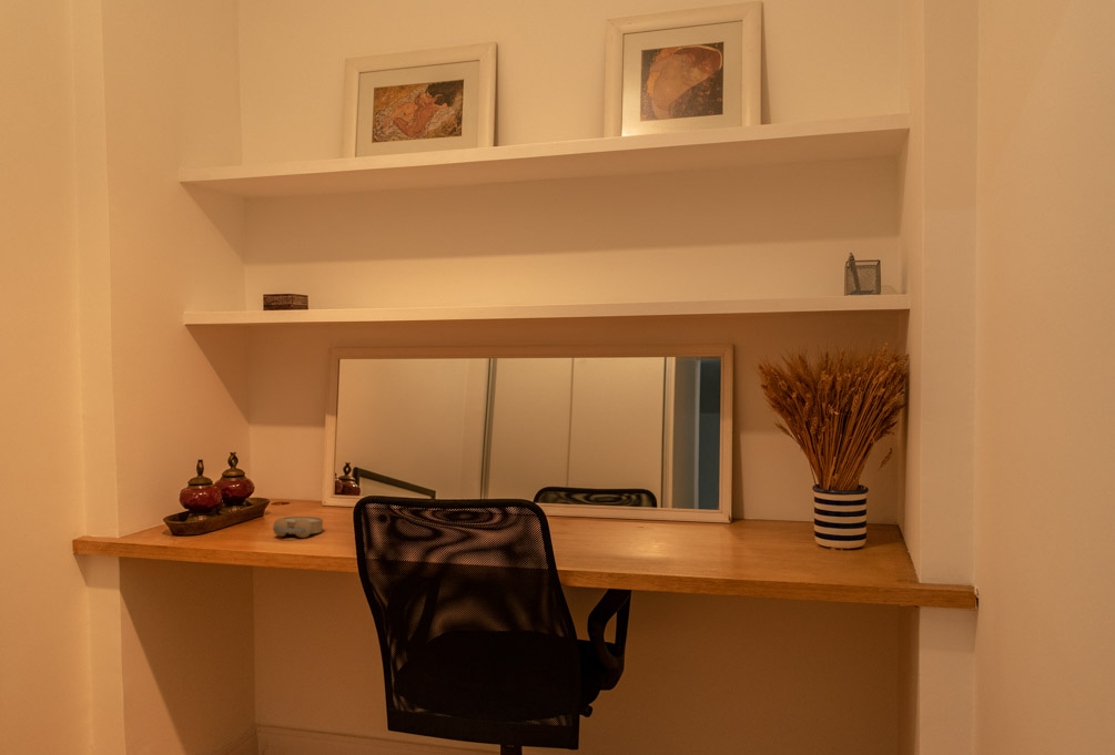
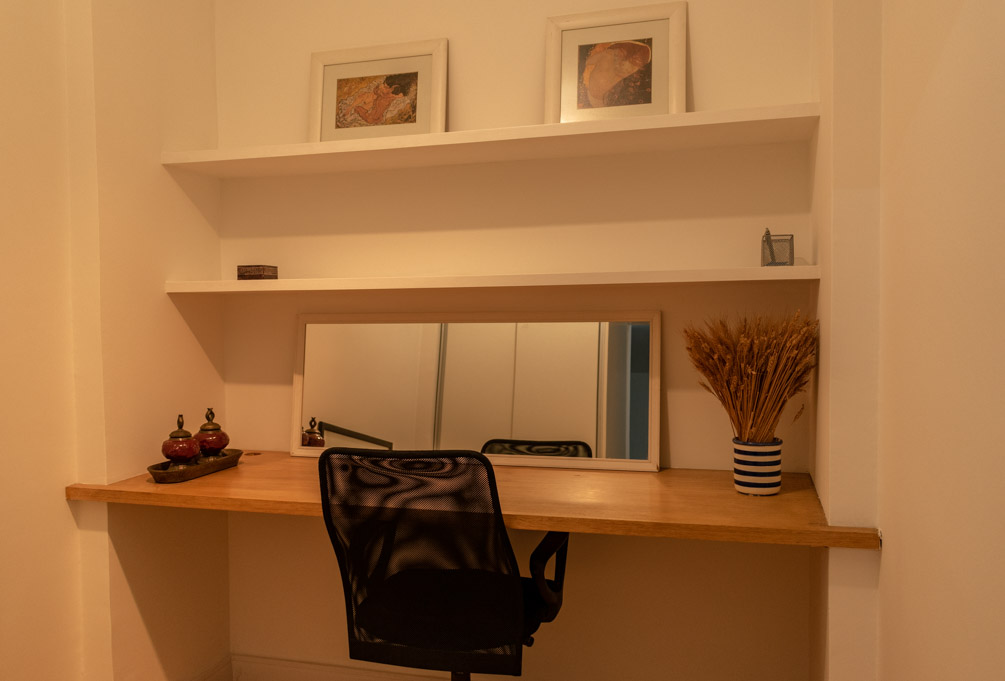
- alarm clock (297, 524)
